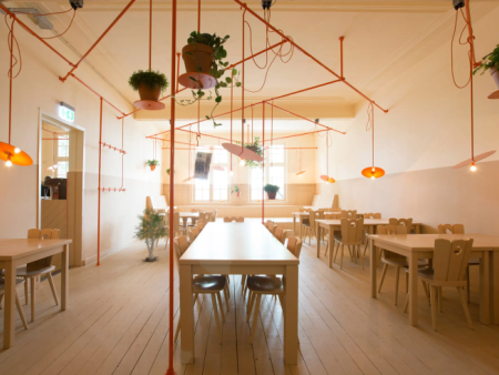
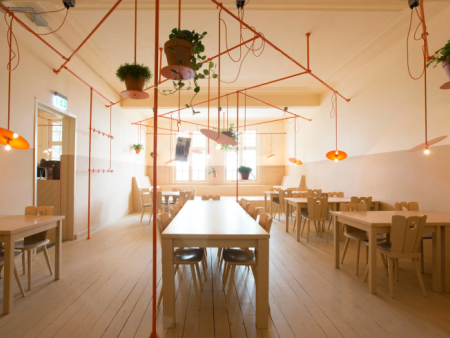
- potted tree (153, 232)
